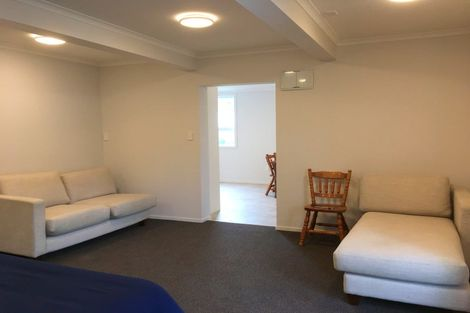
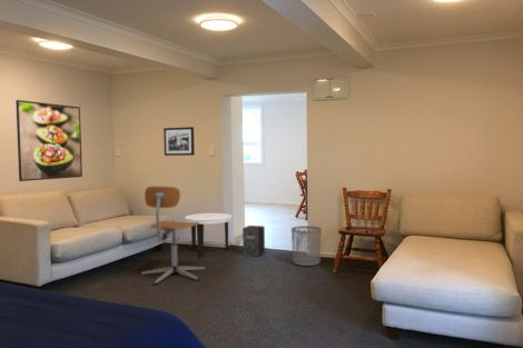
+ side table (203, 233)
+ speaker (253, 240)
+ office chair (171, 230)
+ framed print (51, 141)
+ waste bin (306, 245)
+ picture frame (178, 141)
